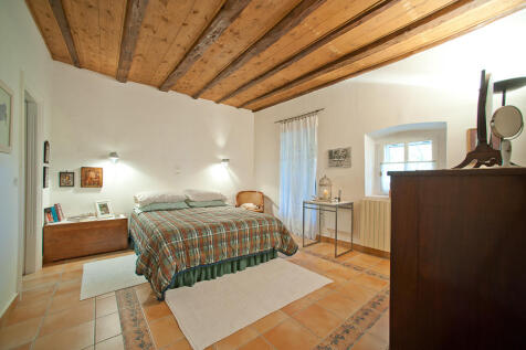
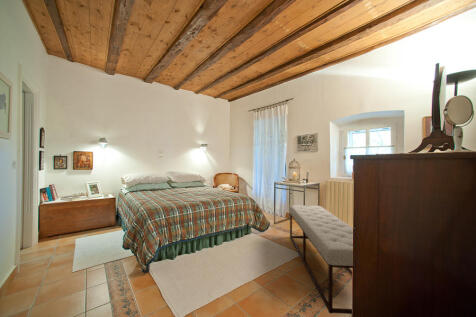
+ bench (323, 241)
